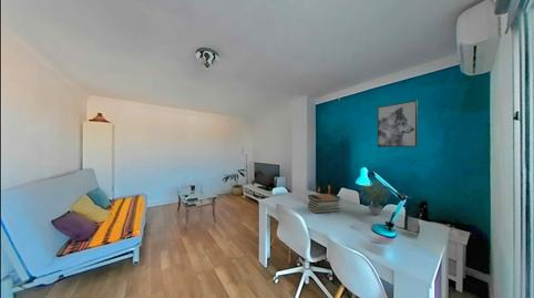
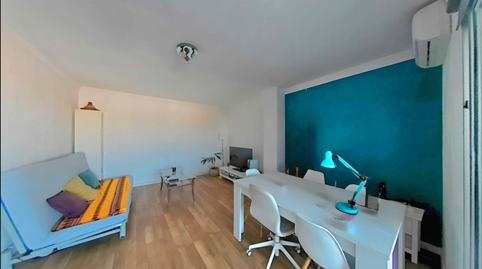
- wall art (396, 125)
- book stack (324, 203)
- potted plant (373, 194)
